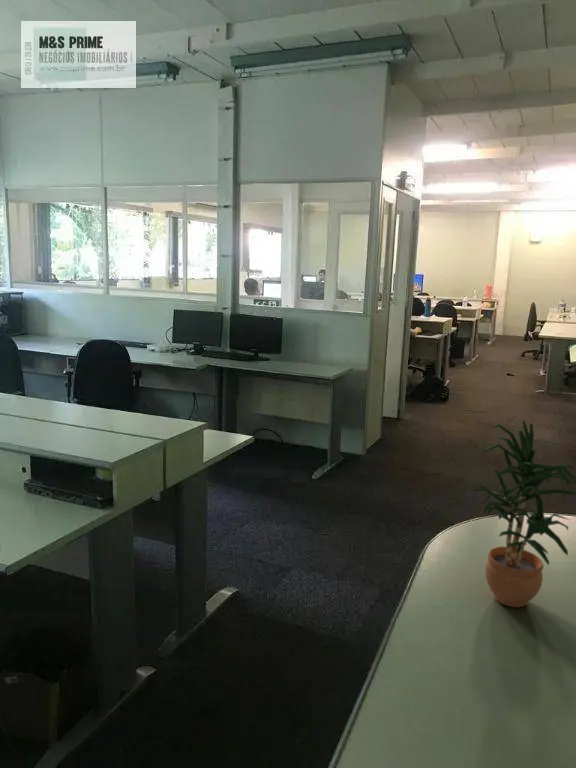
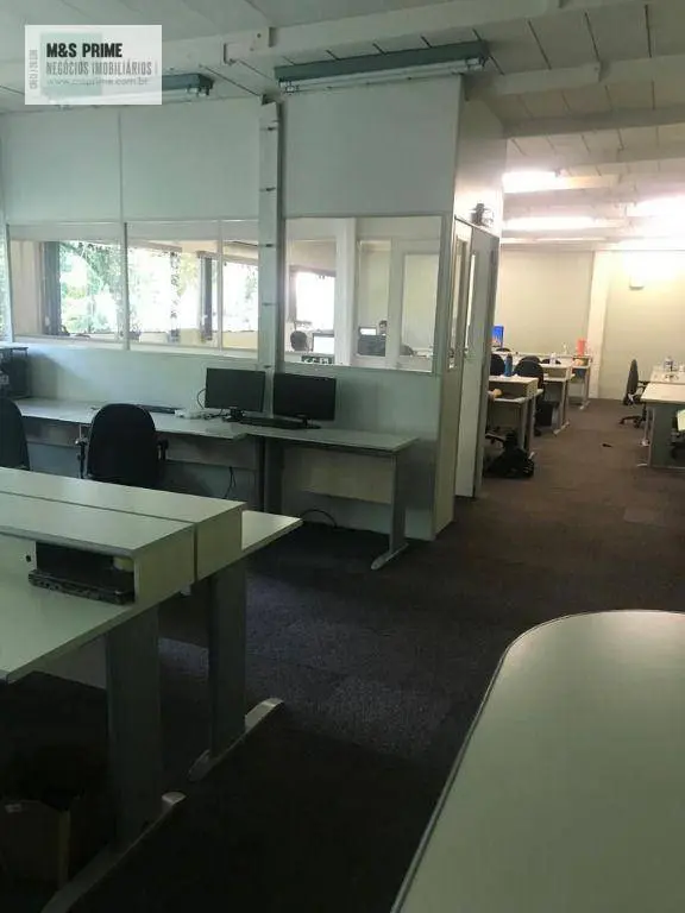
- potted plant (527, 513)
